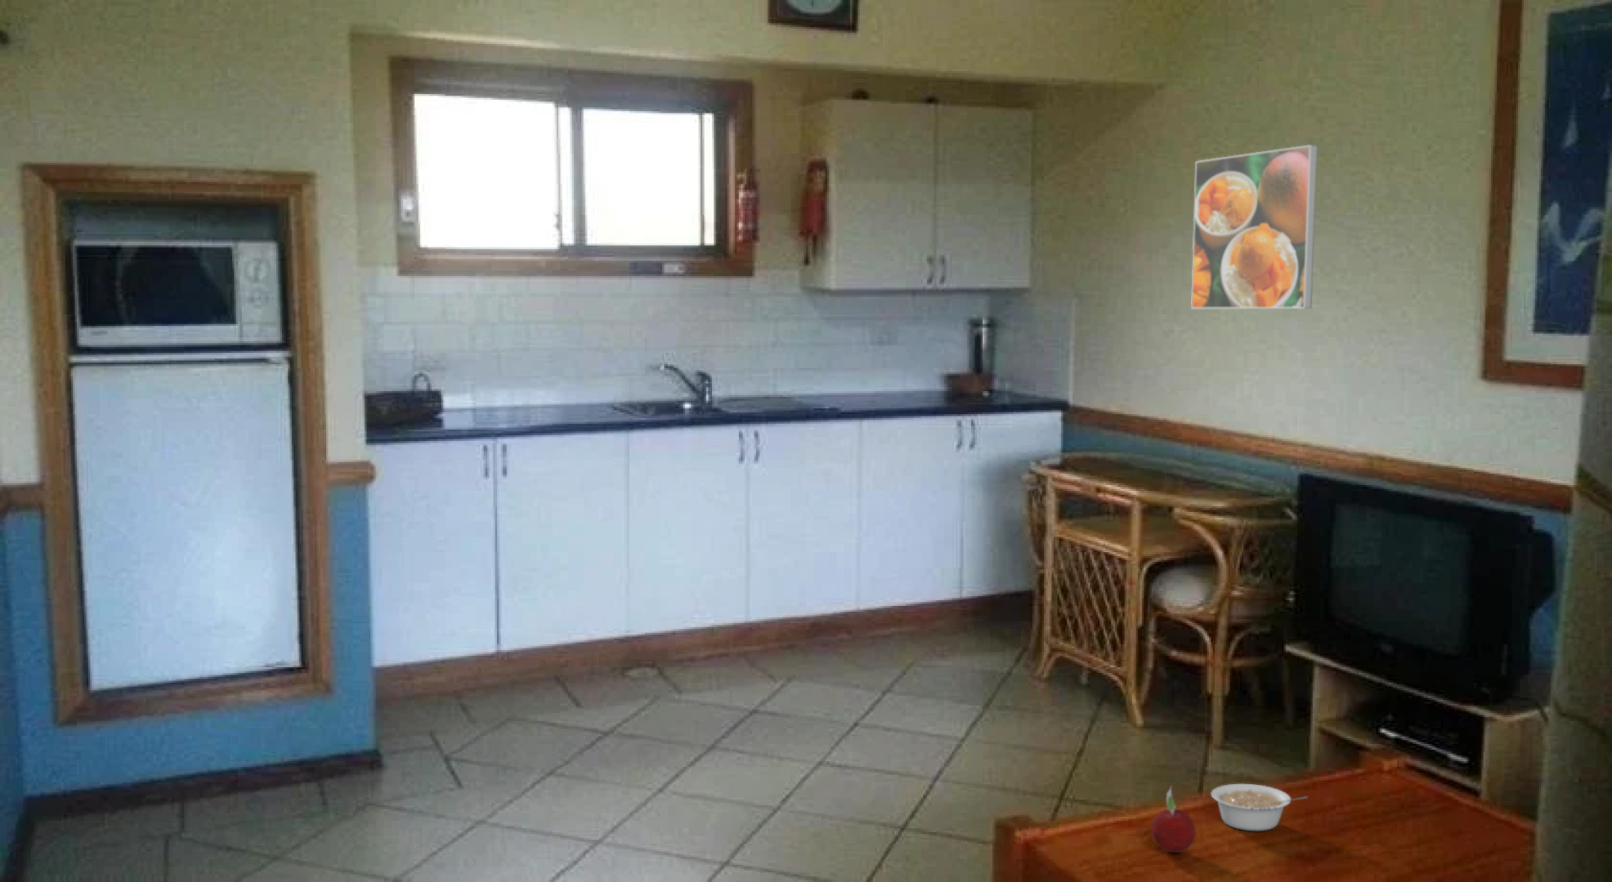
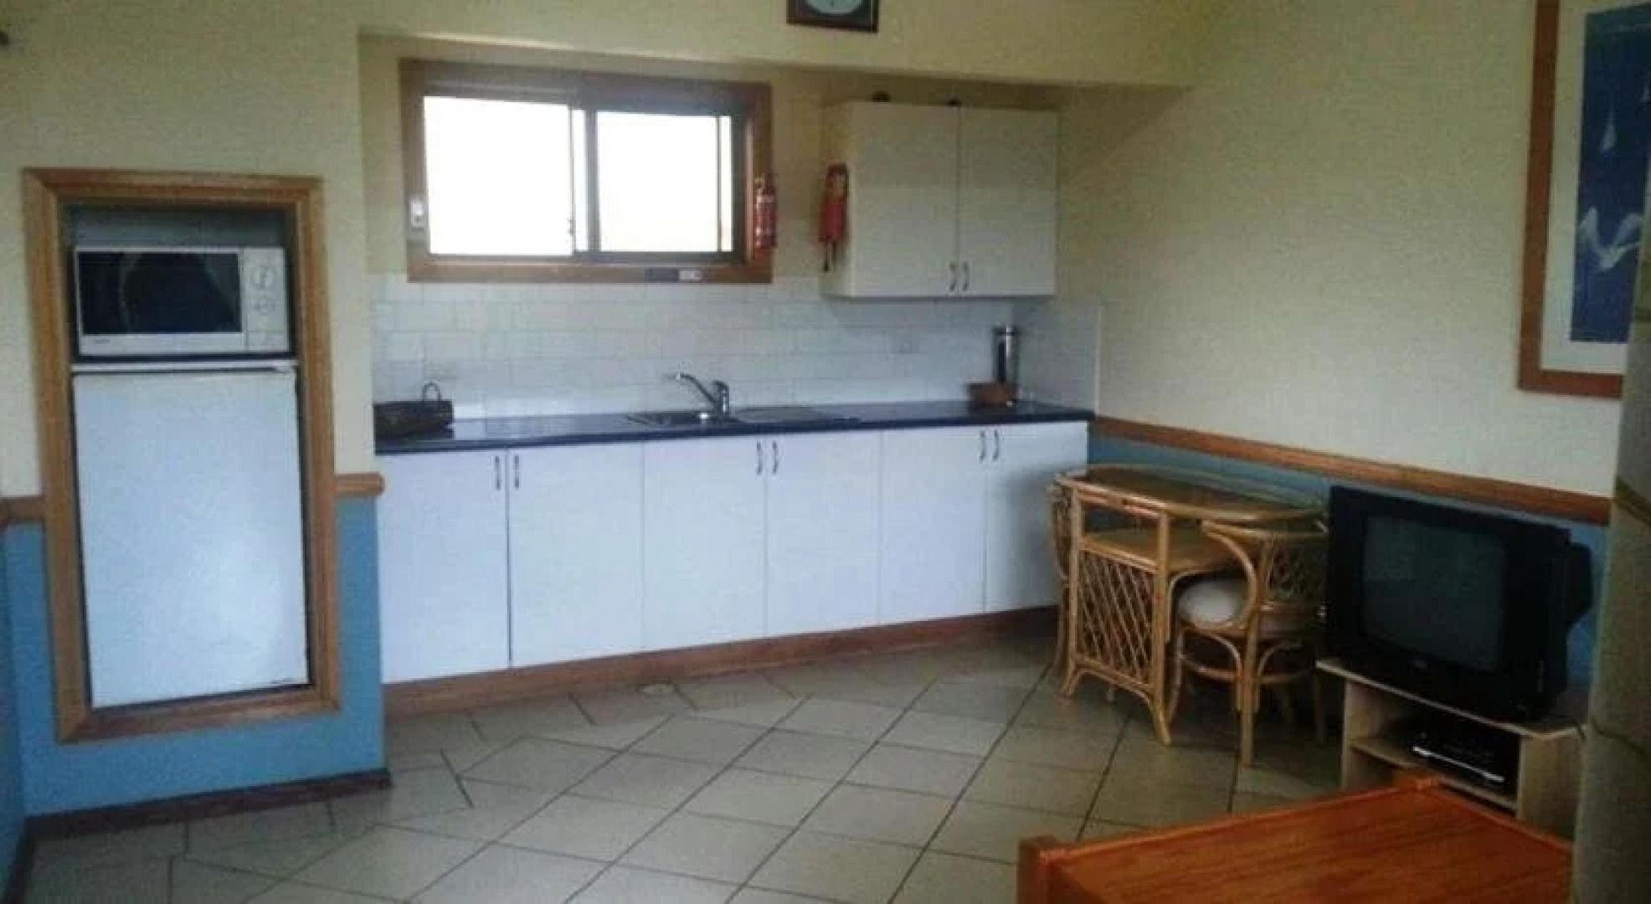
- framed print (1251, 231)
- legume (1253, 806)
- fruit (1170, 819)
